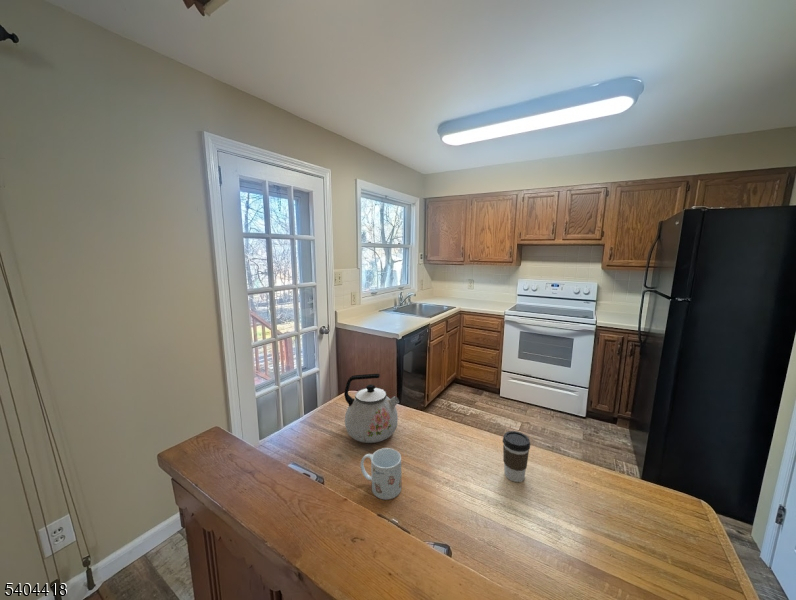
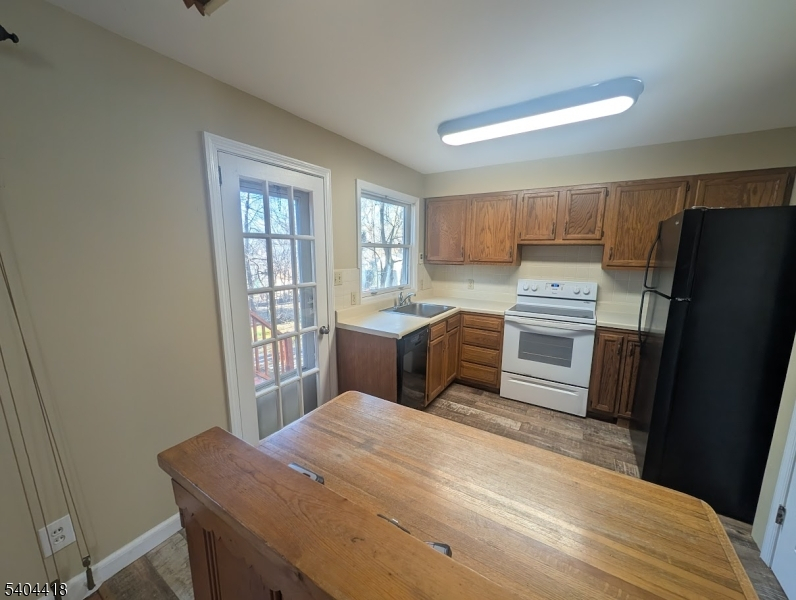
- coffee cup (515, 456)
- mug (380, 470)
- kettle (371, 403)
